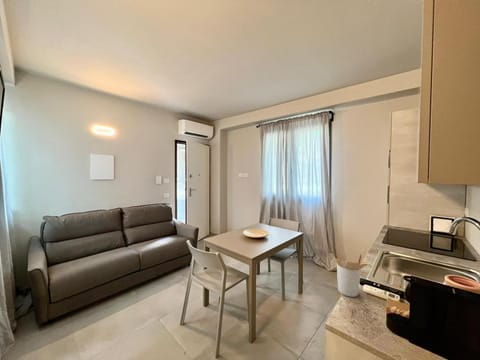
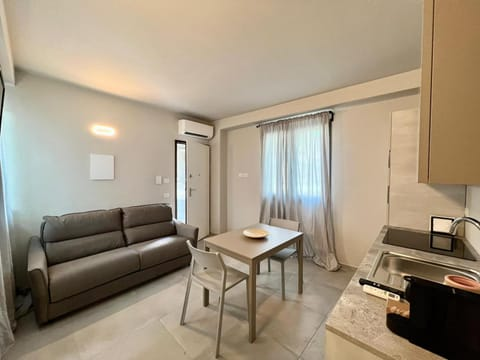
- utensil holder (350, 274)
